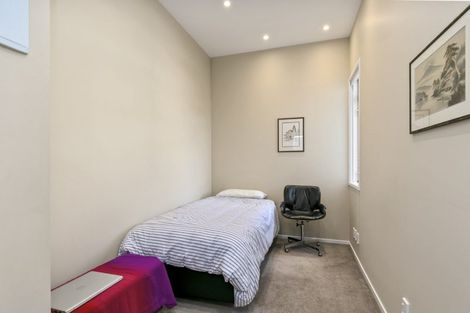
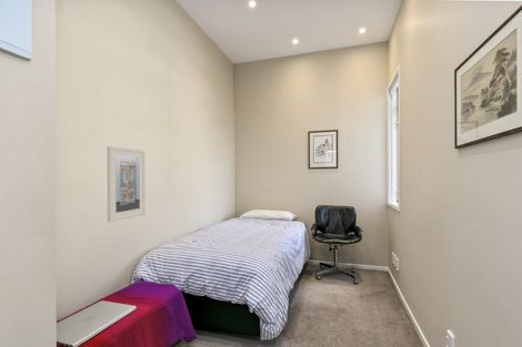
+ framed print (128, 183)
